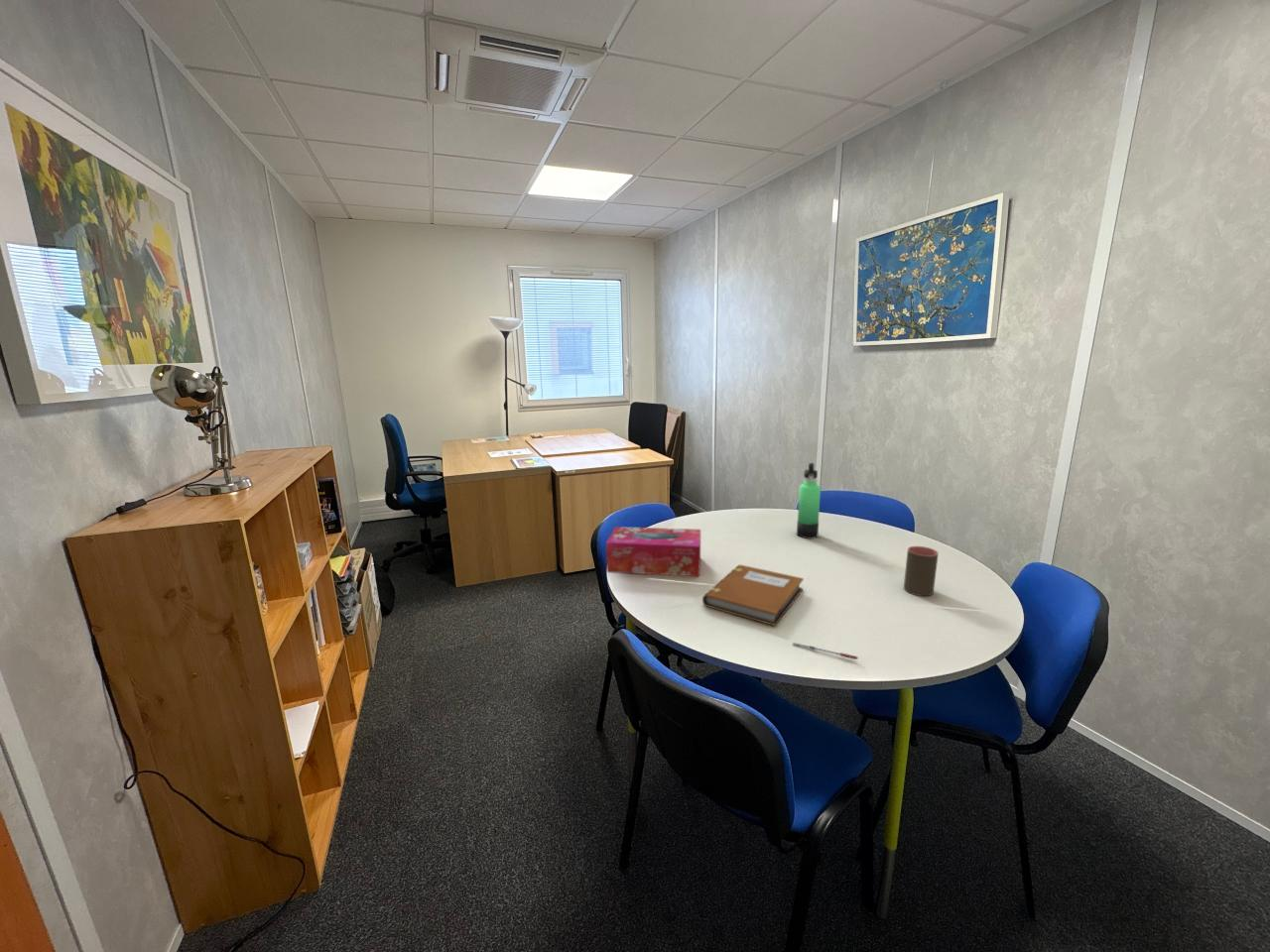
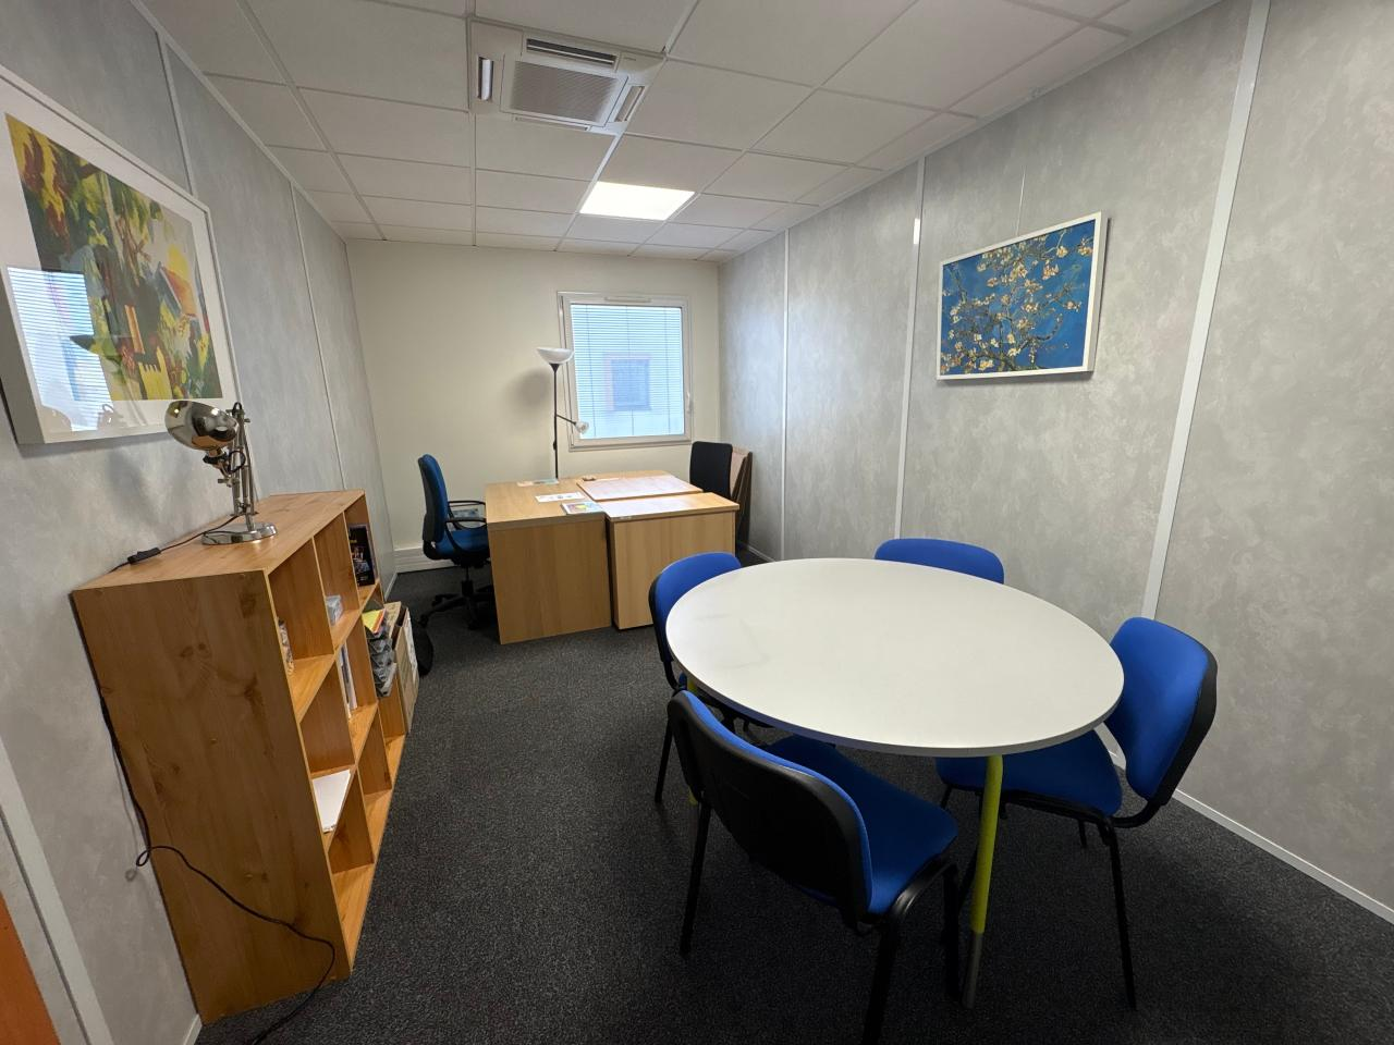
- notebook (754, 590)
- pen (824, 650)
- tissue box (655, 549)
- cup (920, 570)
- thermos bottle (809, 500)
